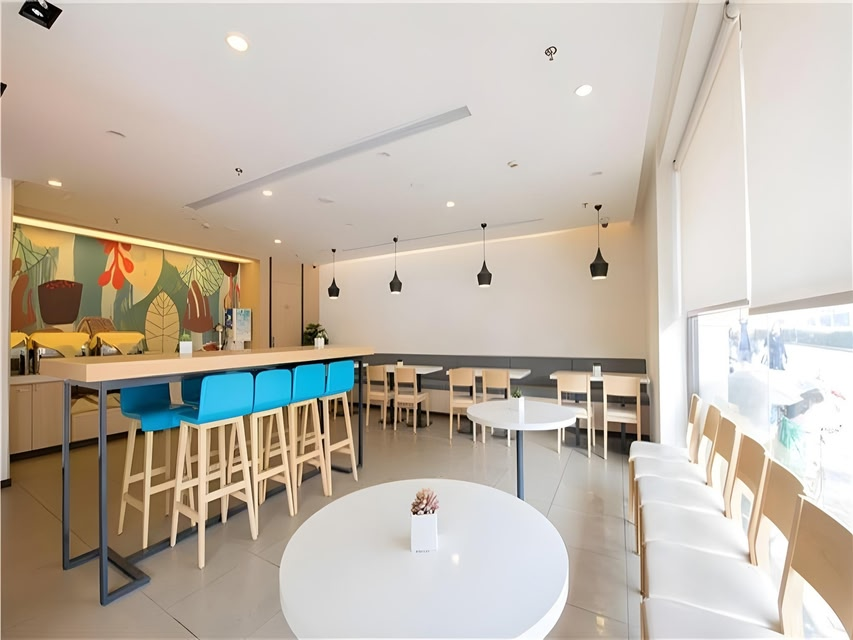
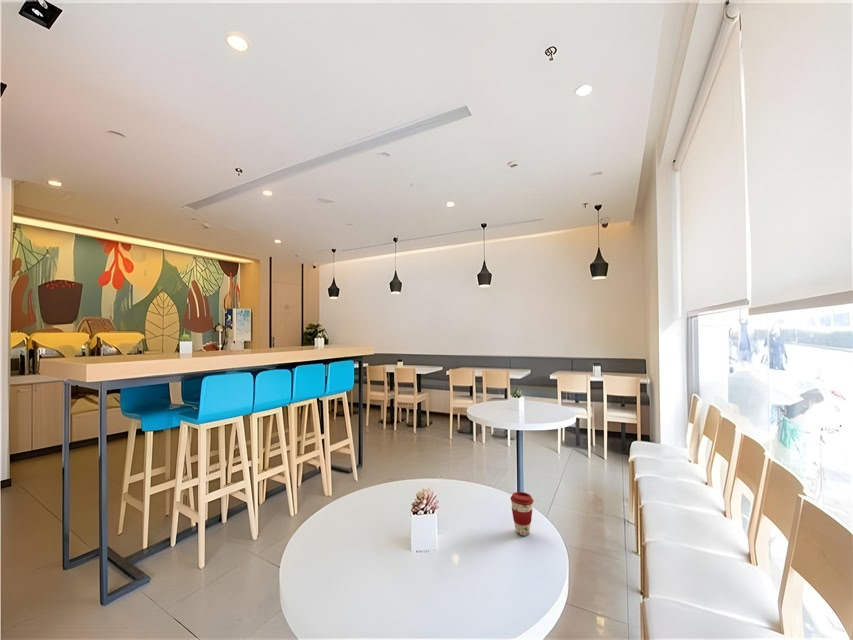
+ coffee cup (522, 513)
